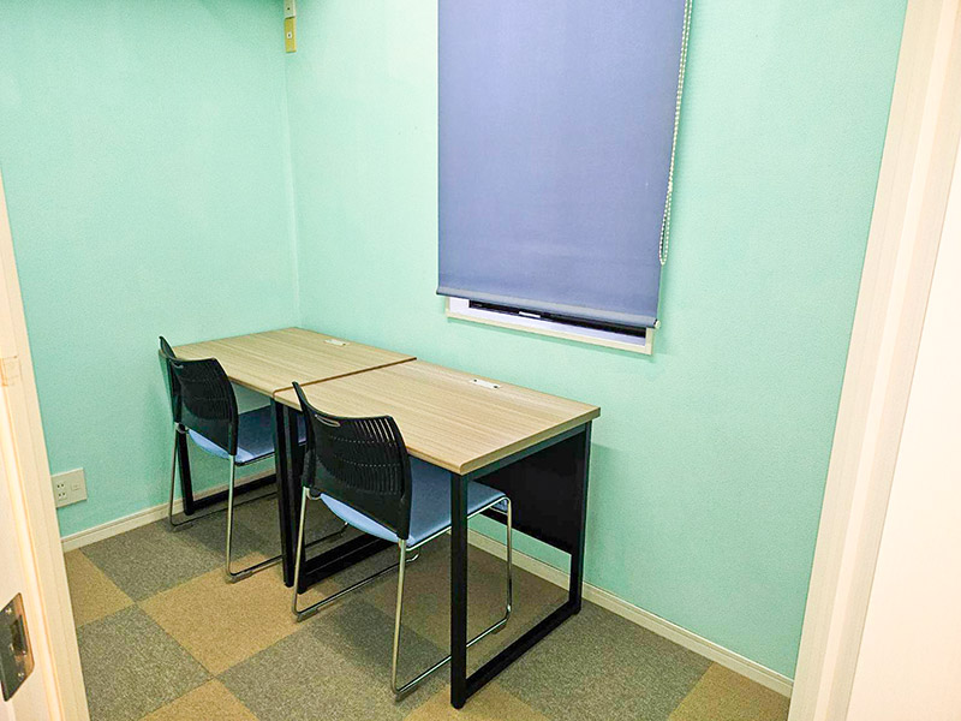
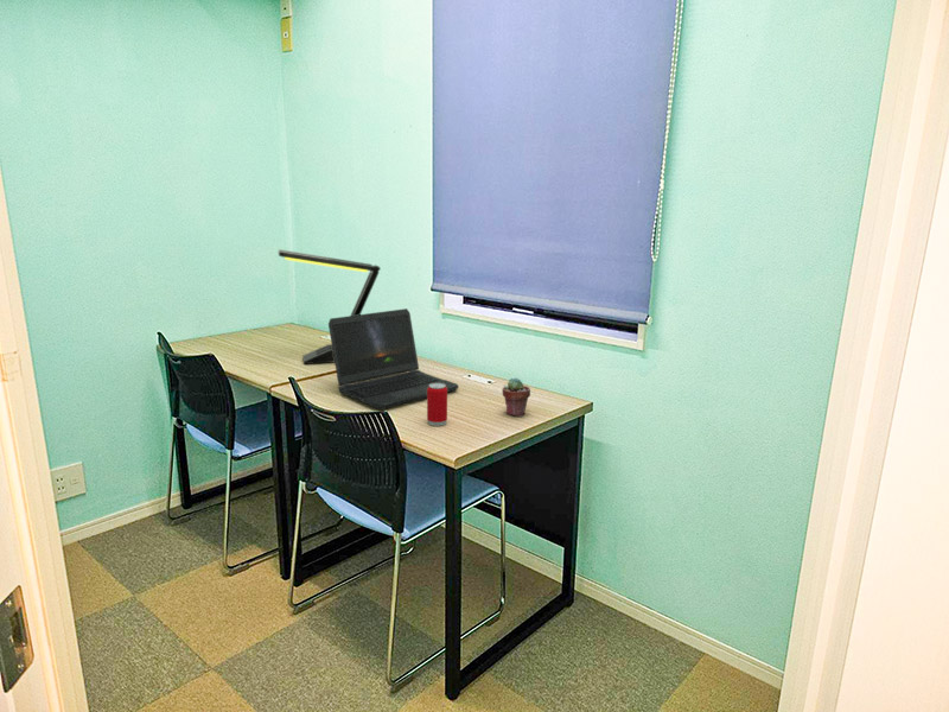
+ laptop computer (395, 355)
+ potted succulent (516, 395)
+ desk lamp (351, 312)
+ beverage can (437, 403)
